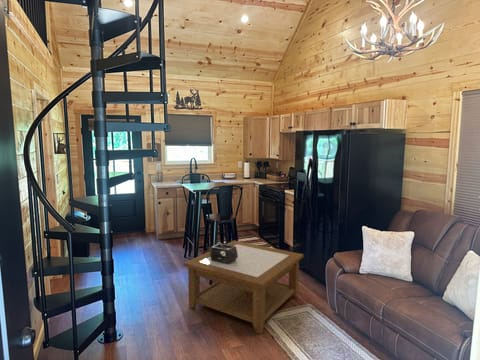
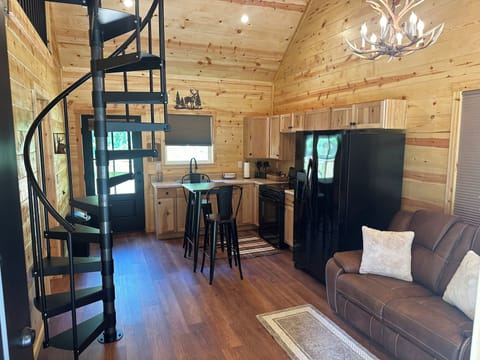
- lantern (223, 253)
- coffee table (245, 280)
